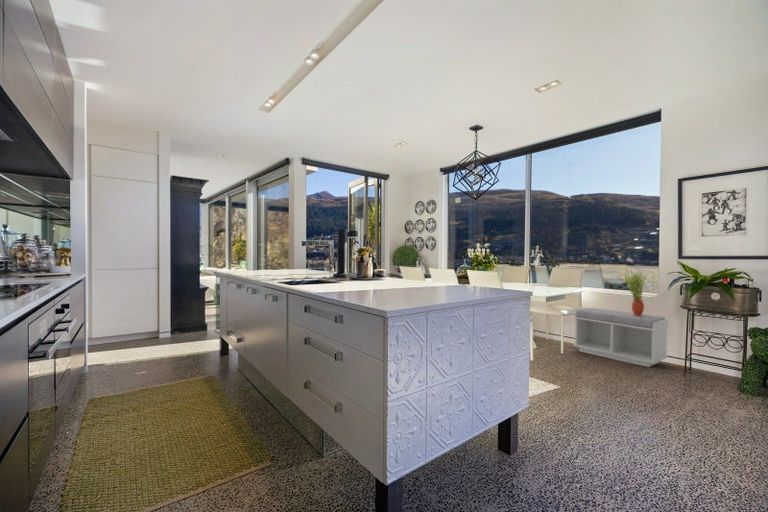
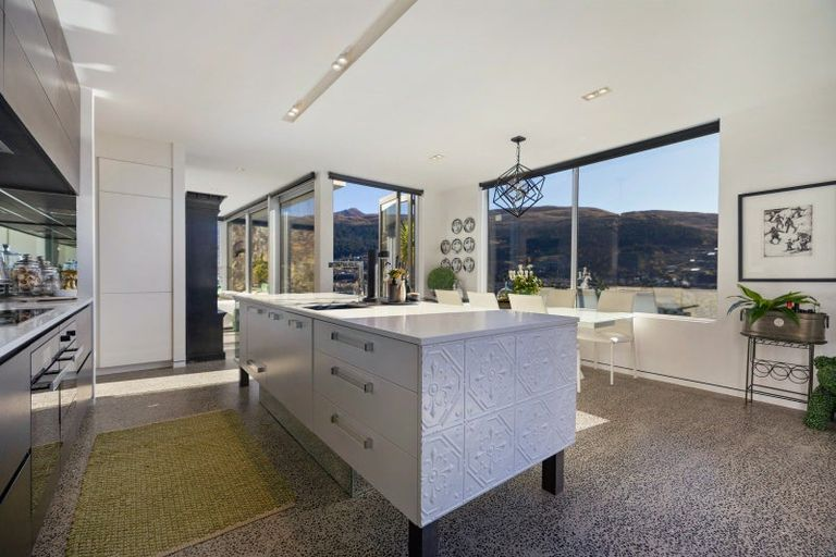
- potted plant (634, 291)
- bench (618, 334)
